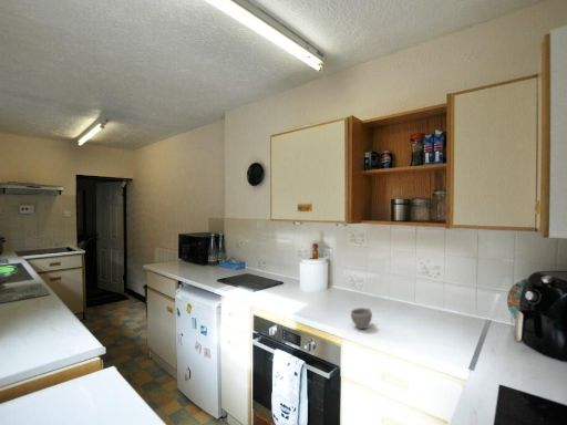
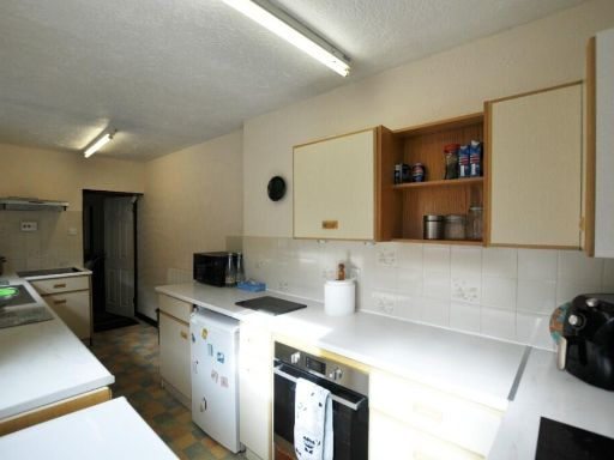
- cup (362, 318)
